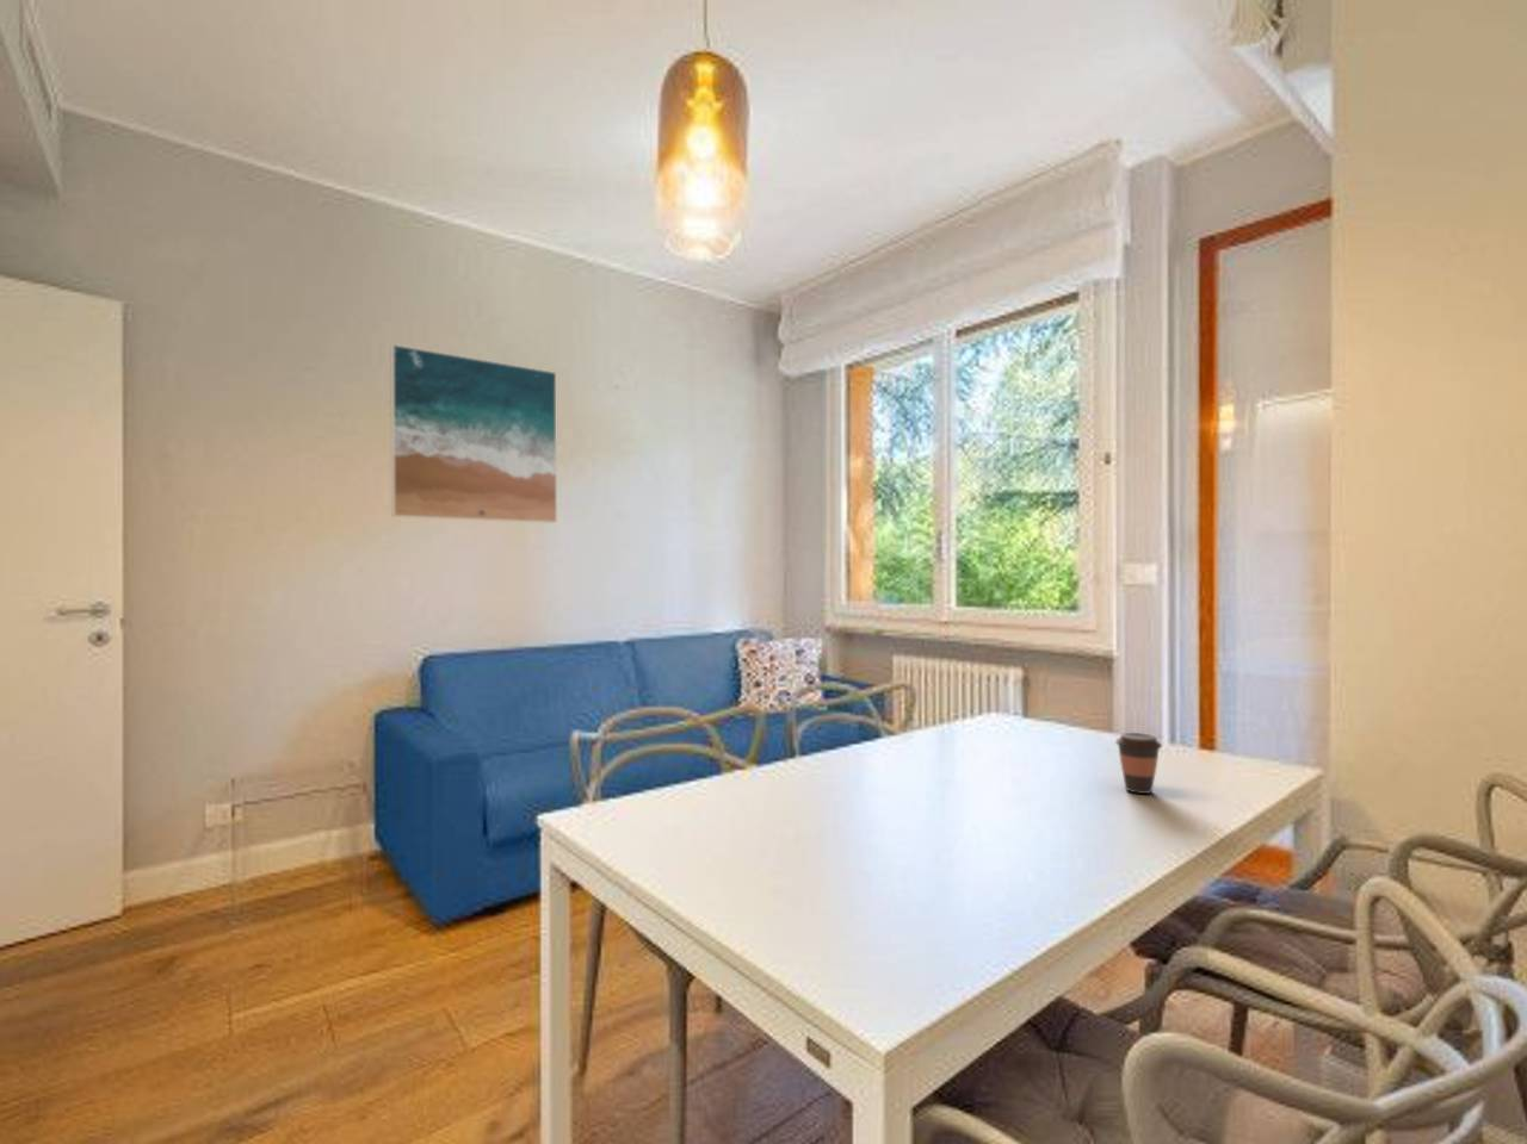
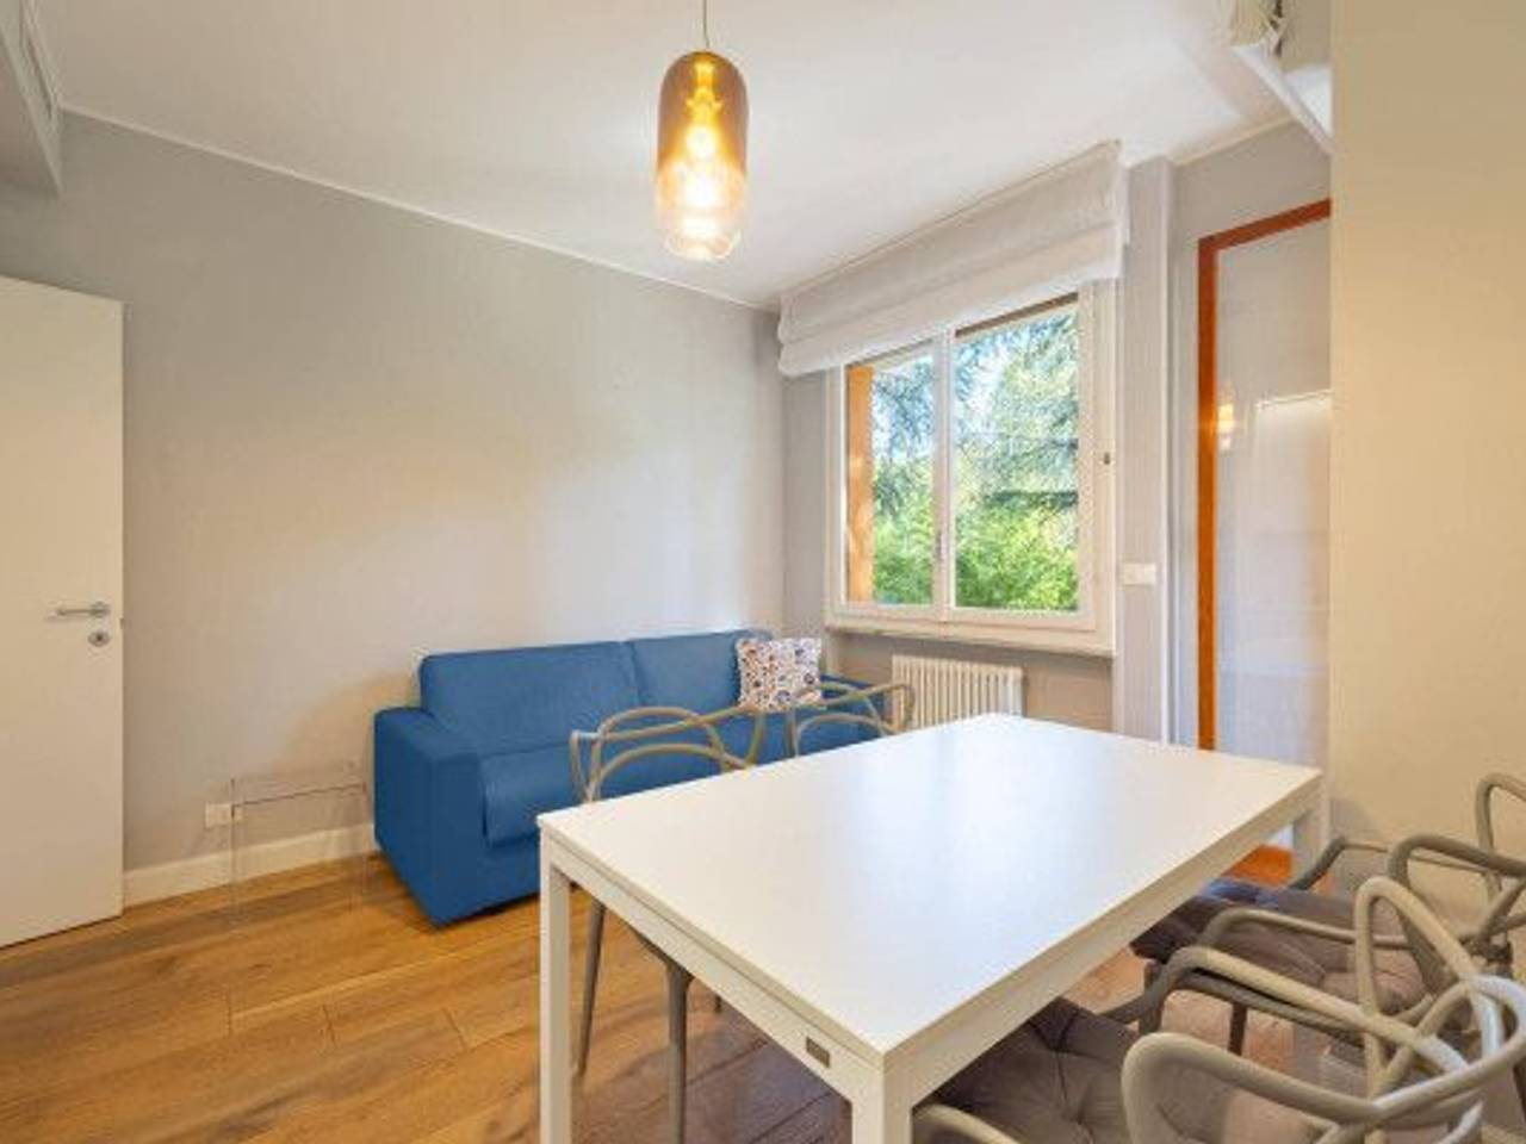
- coffee cup (1139, 763)
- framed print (479, 440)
